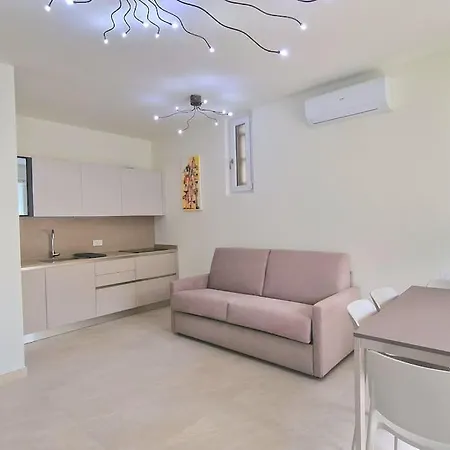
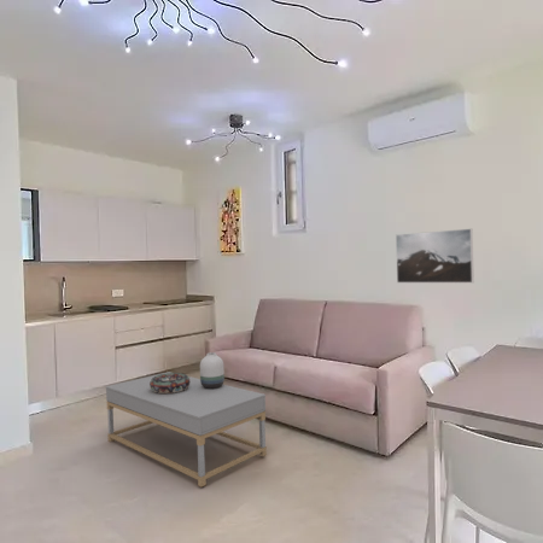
+ vase (211, 369)
+ decorative bowl (169, 383)
+ coffee table (182, 419)
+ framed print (432, 257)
